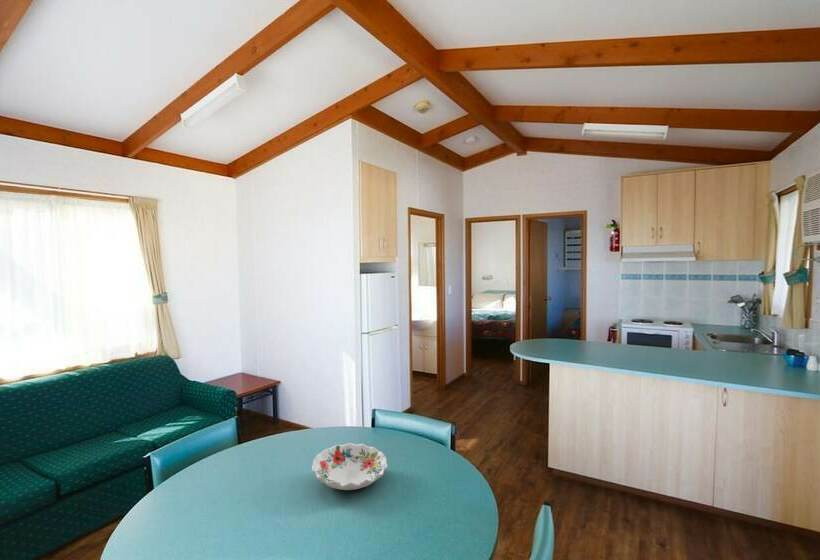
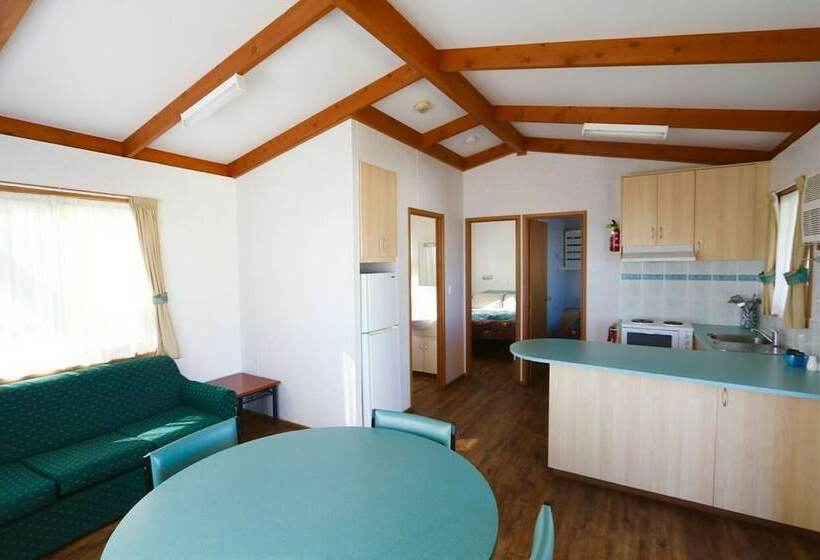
- decorative bowl (350, 468)
